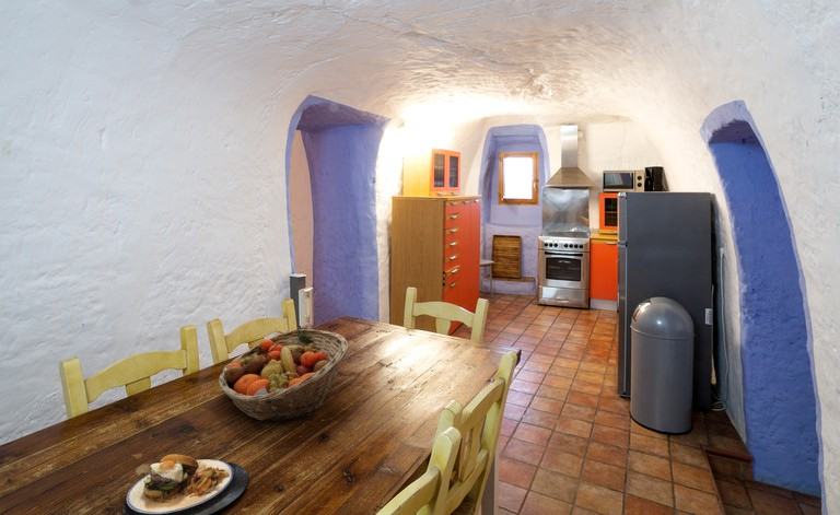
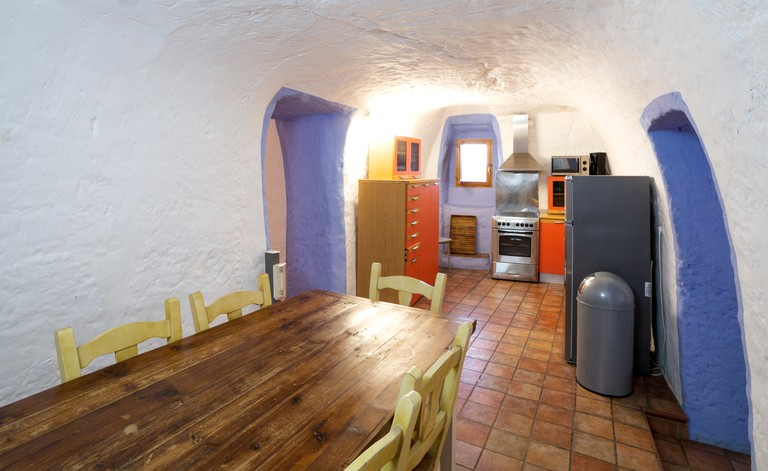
- plate (187, 475)
- fruit basket (284, 371)
